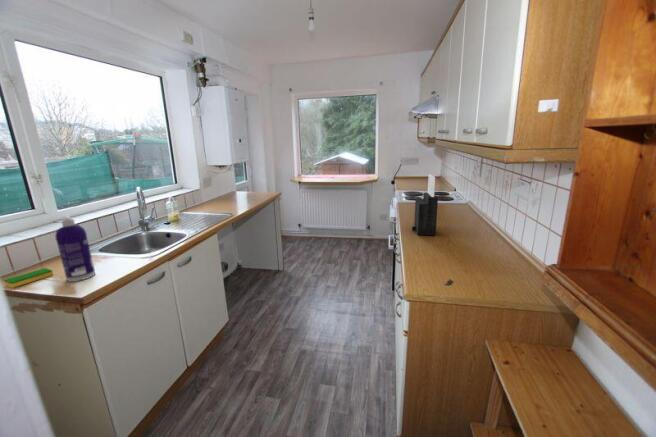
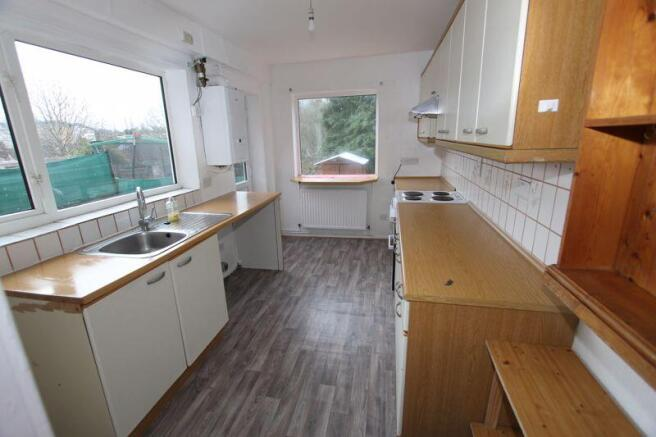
- spray bottle (74, 247)
- knife block (423, 204)
- dish sponge (29, 277)
